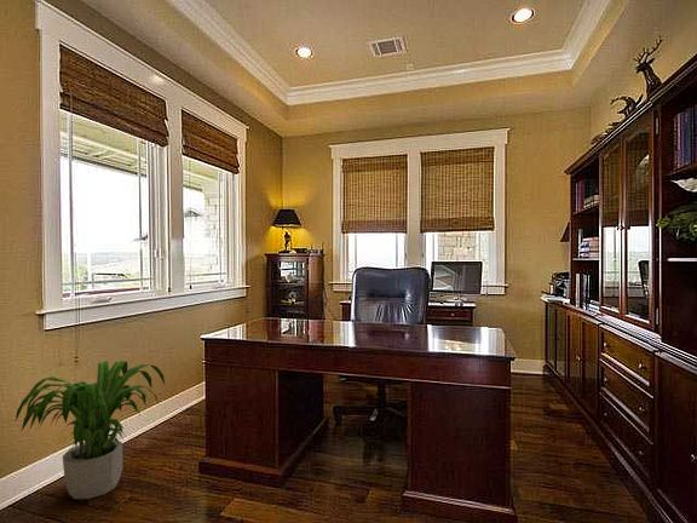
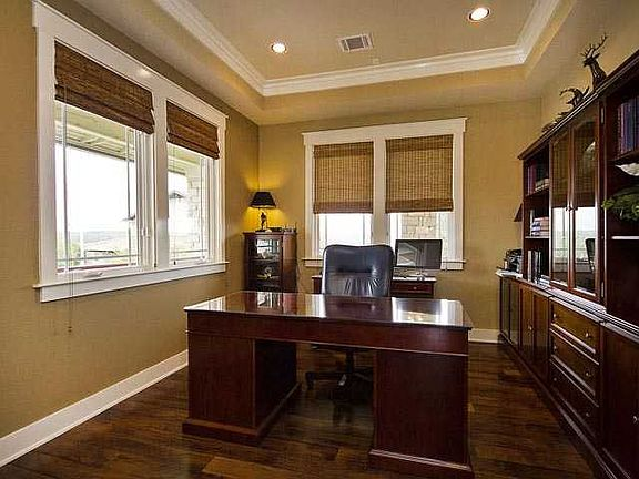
- potted plant (99, 426)
